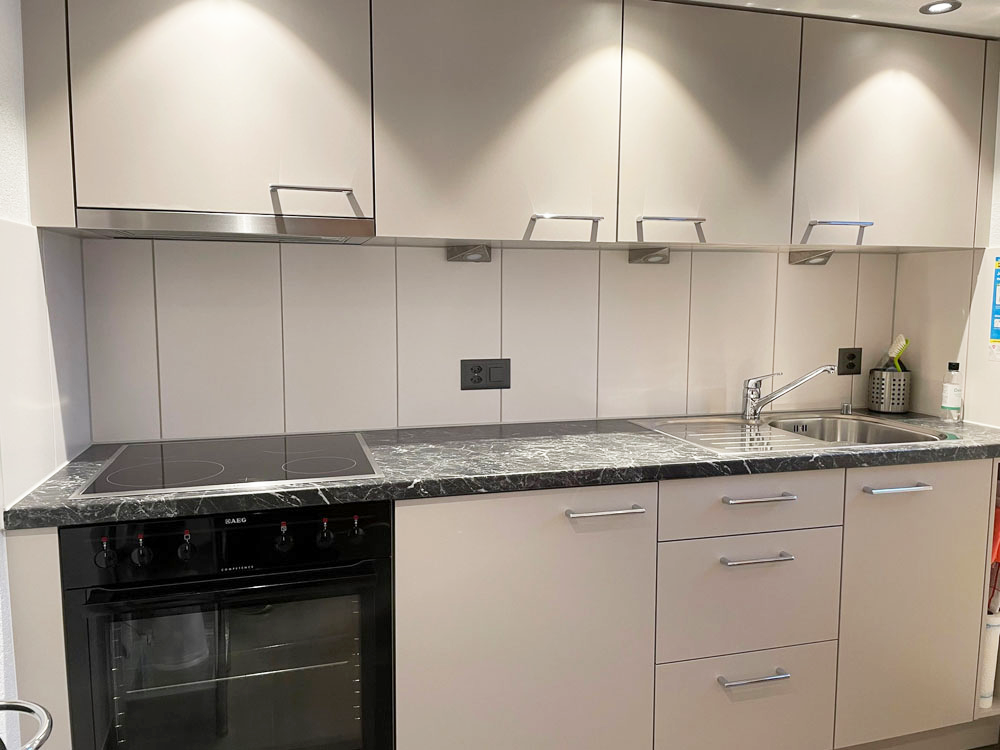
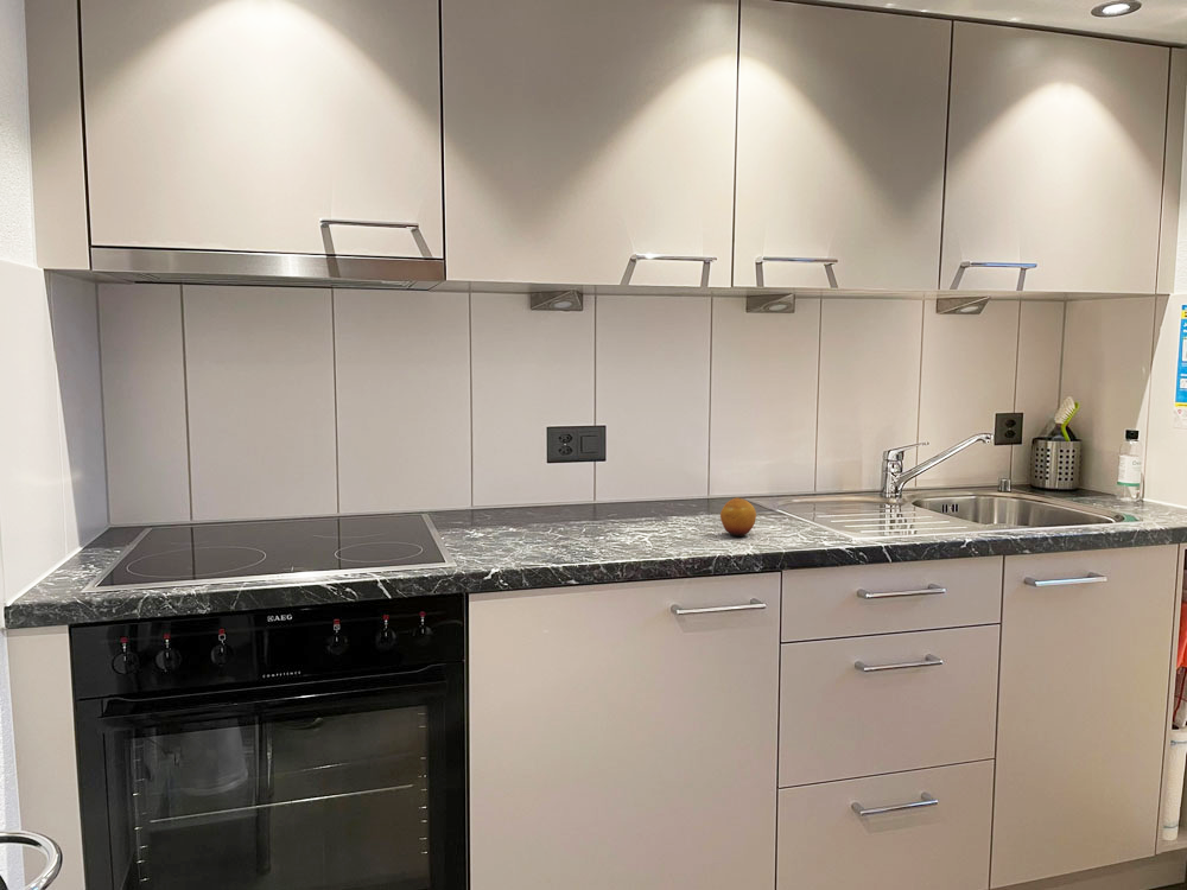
+ fruit (737, 516)
